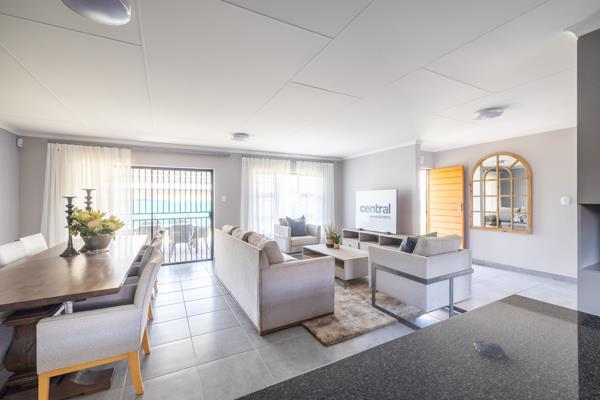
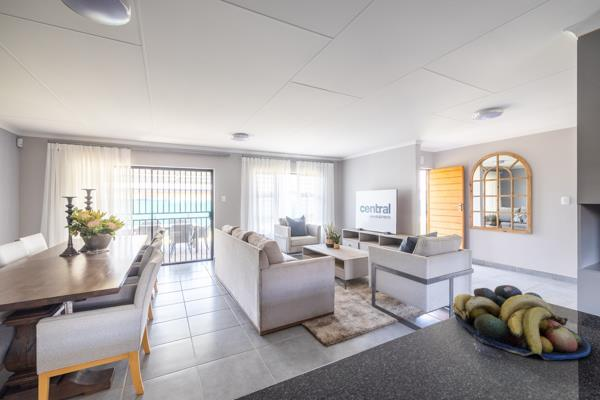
+ fruit bowl (515, 311)
